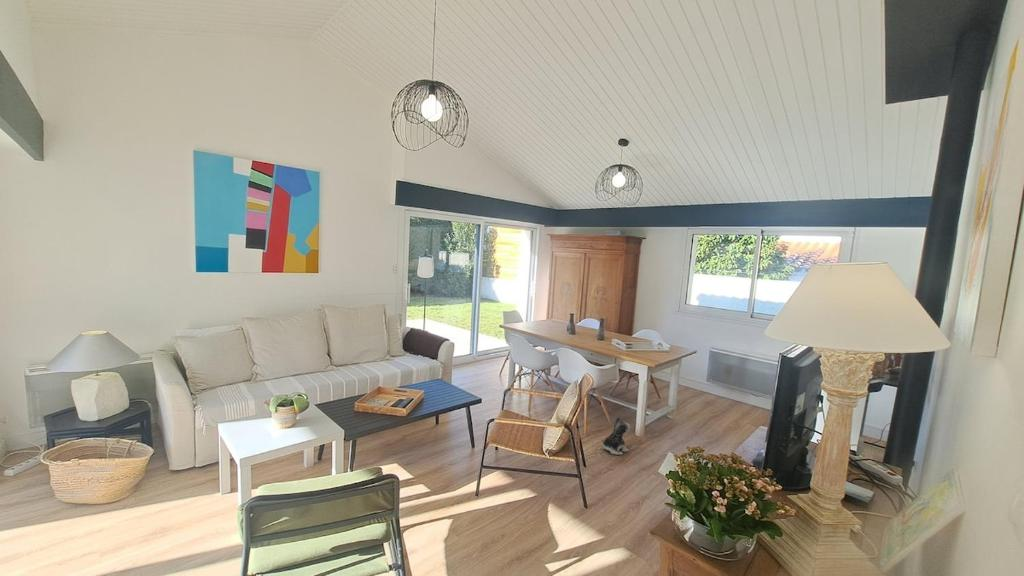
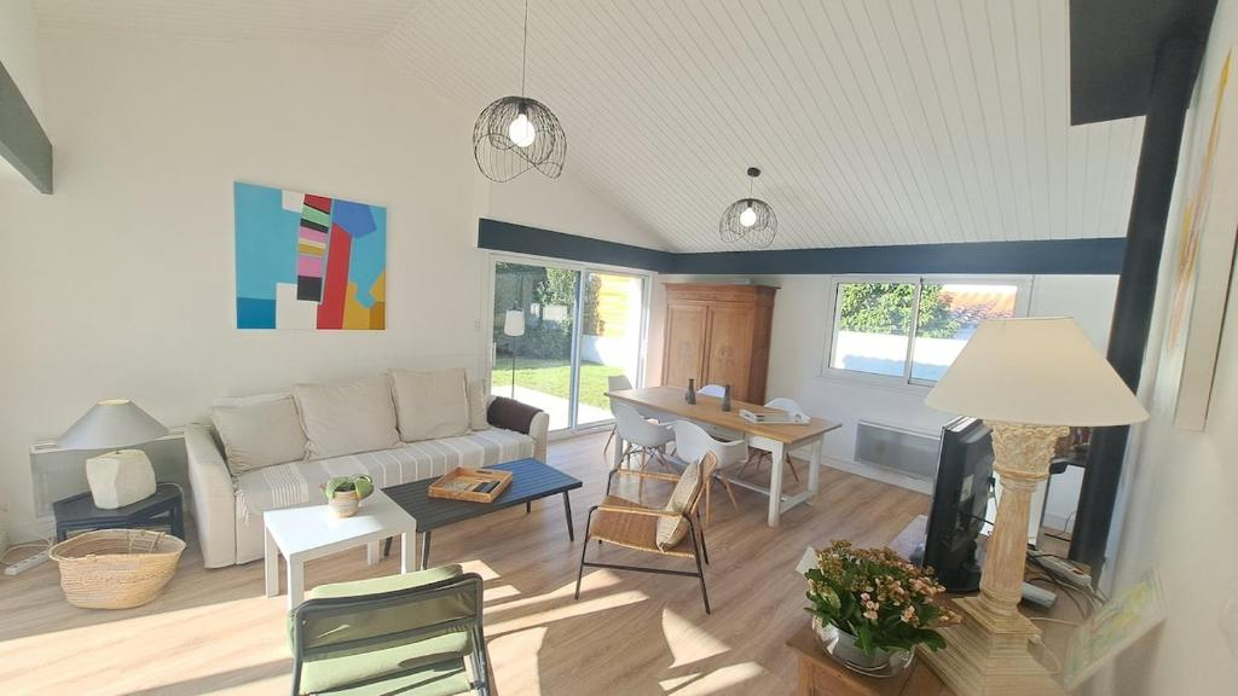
- plush toy (615, 433)
